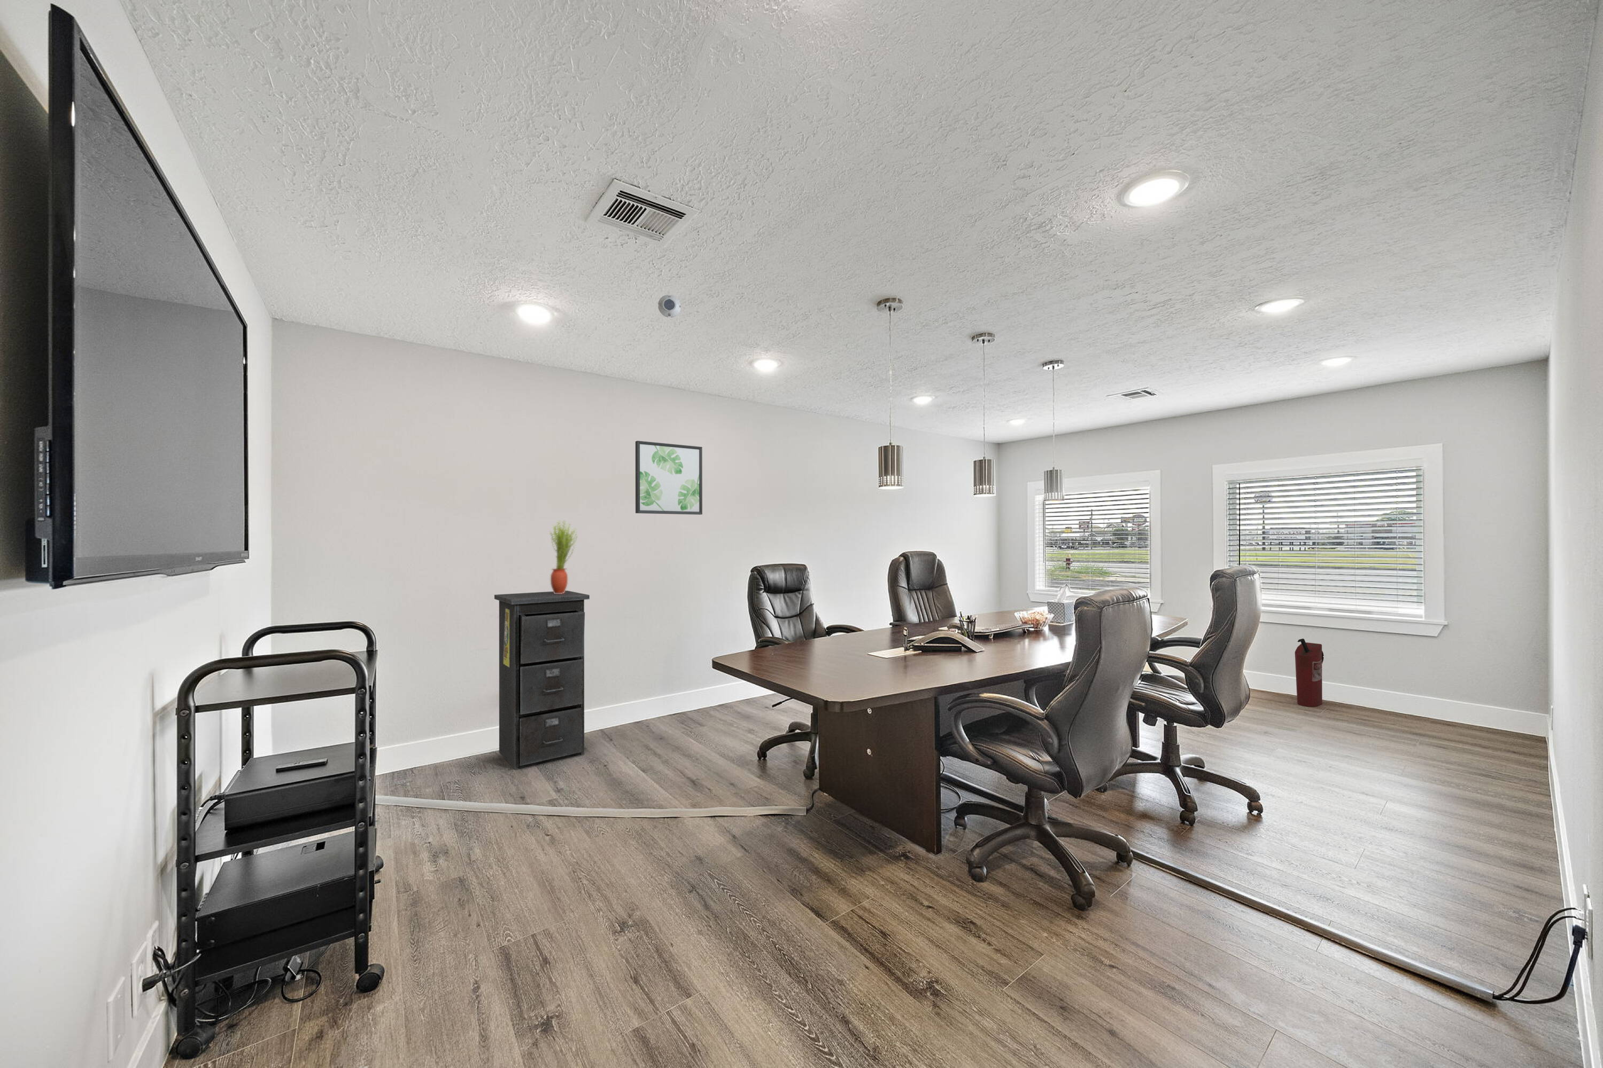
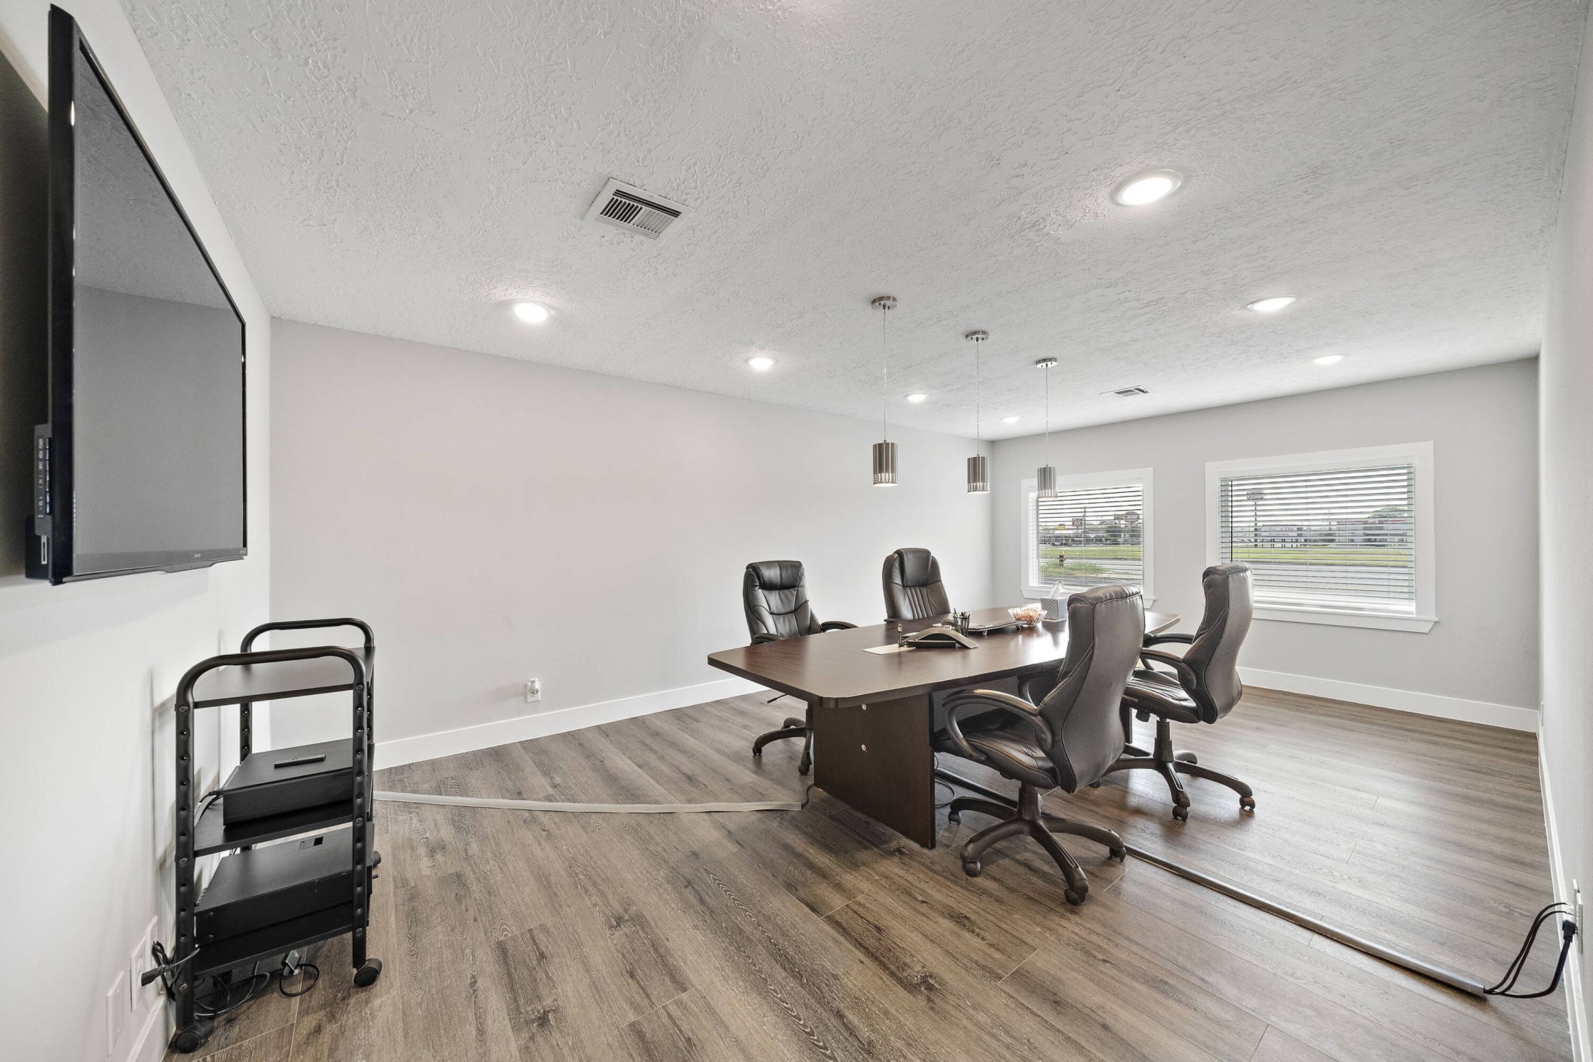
- wall art (670, 479)
- smoke detector (669, 305)
- potted plant (564, 557)
- filing cabinet (543, 675)
- fire extinguisher (1310, 670)
